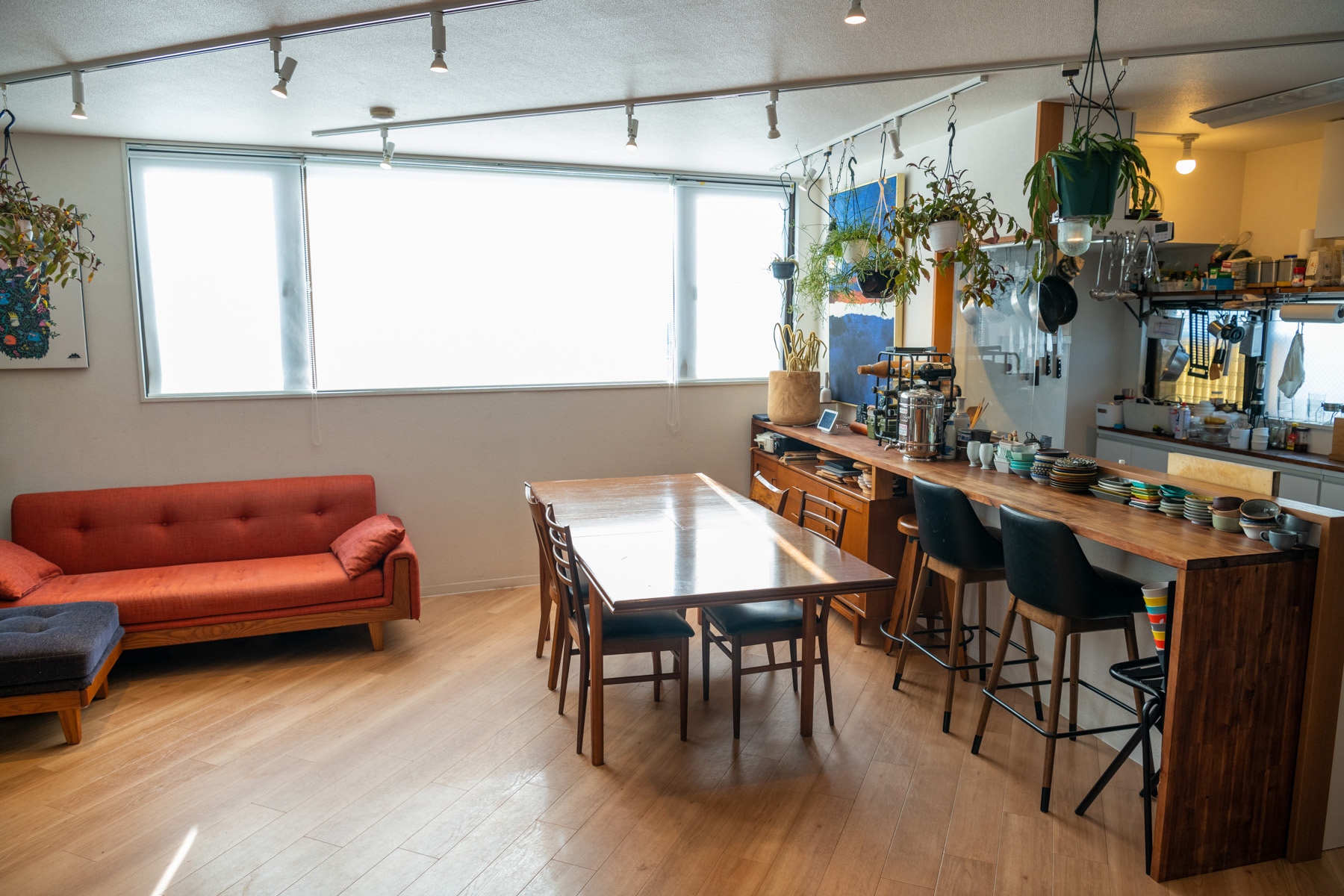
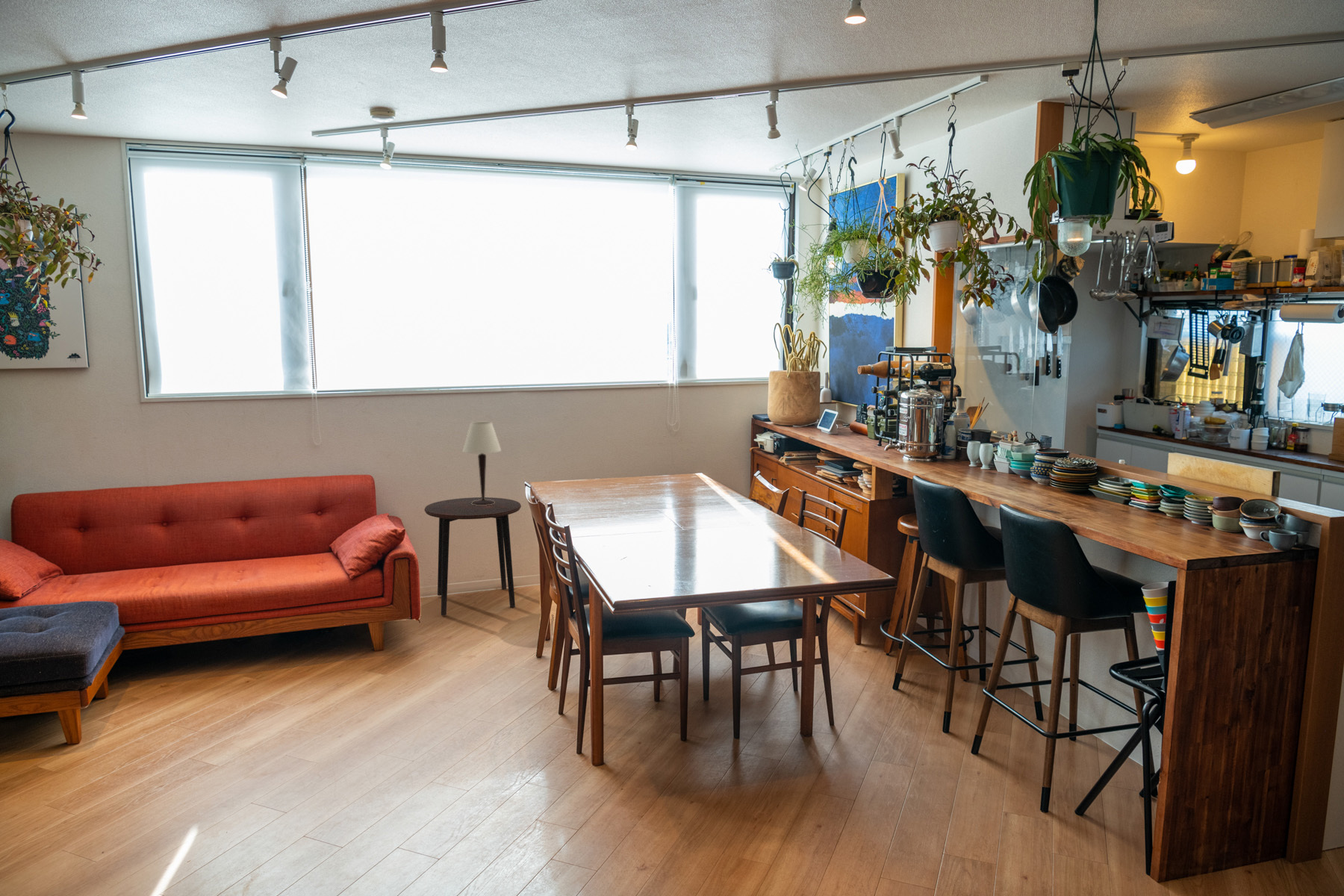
+ side table (498, 548)
+ table lamp (482, 462)
